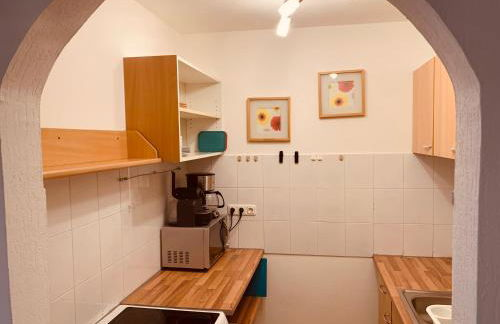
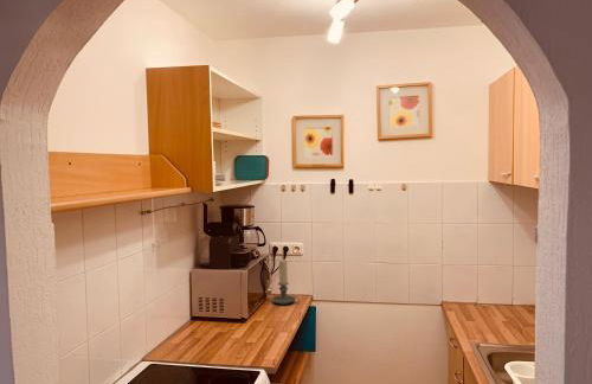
+ candle holder (285, 281)
